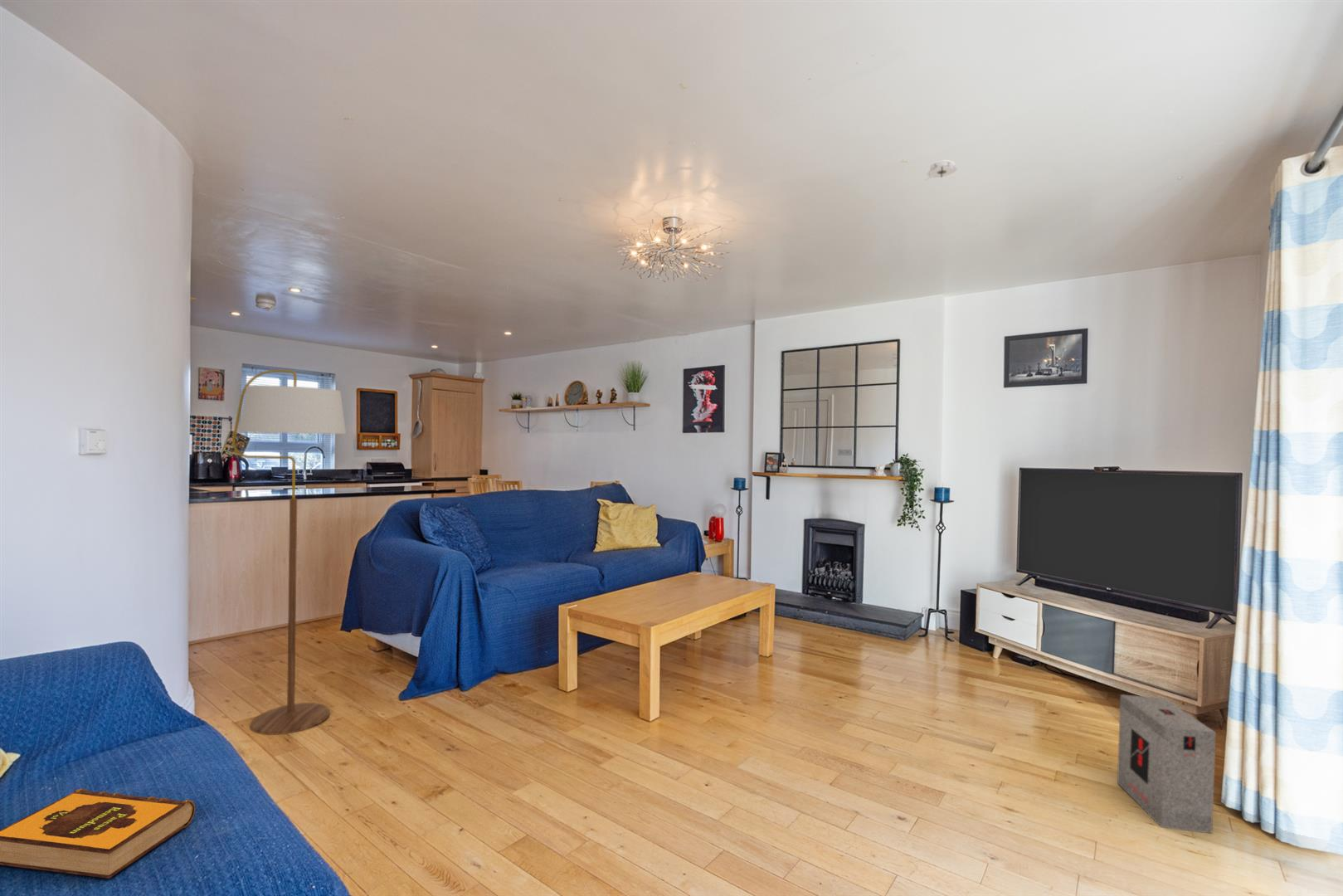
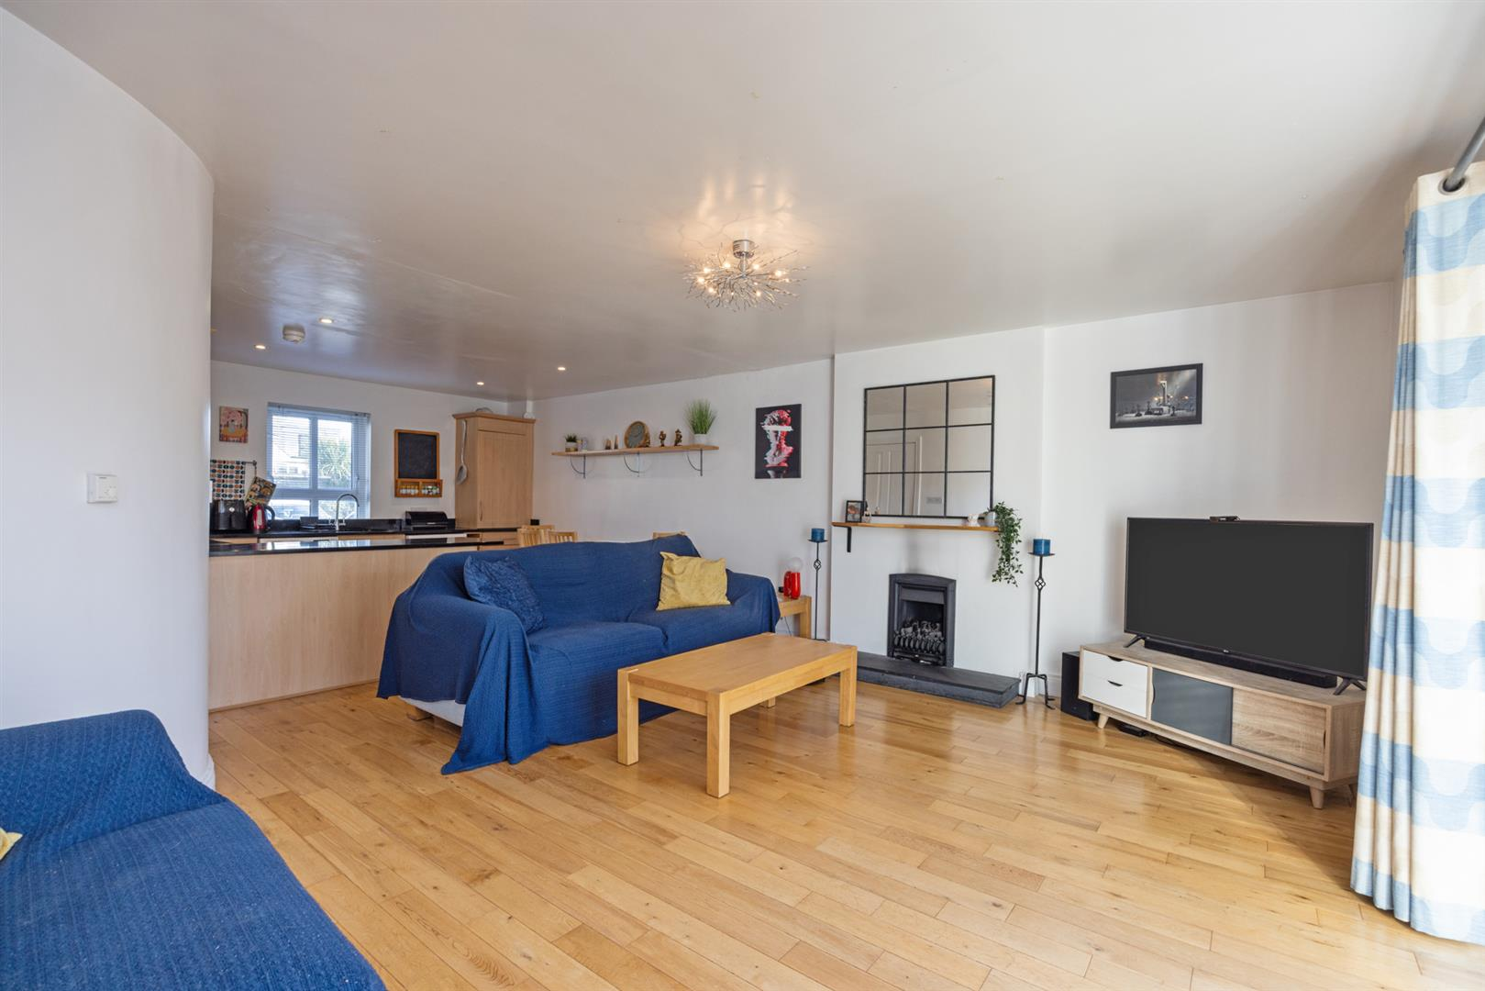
- floor lamp (290, 545)
- hardback book (97, 828)
- smoke detector (941, 169)
- box (1163, 759)
